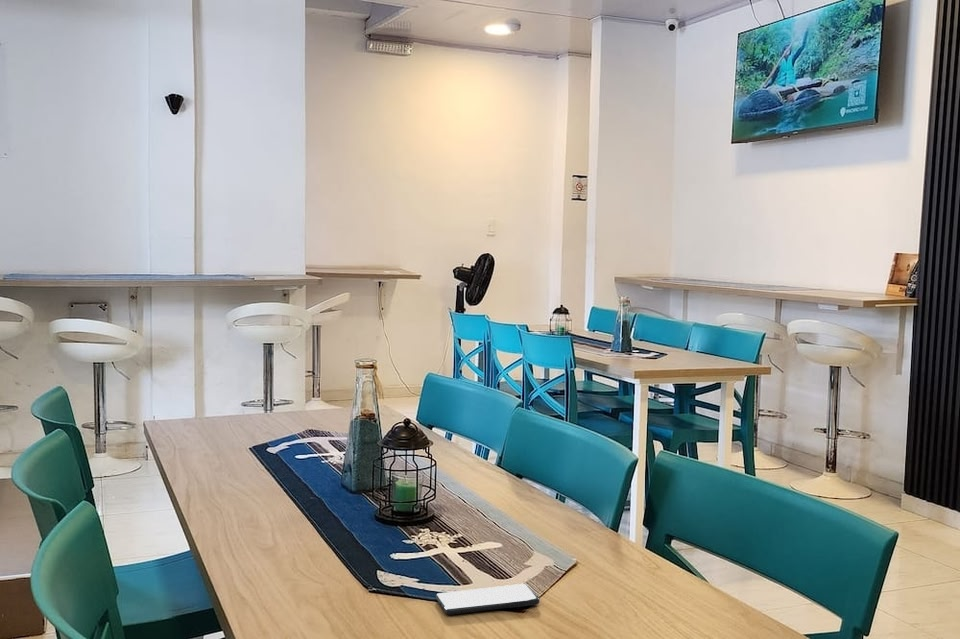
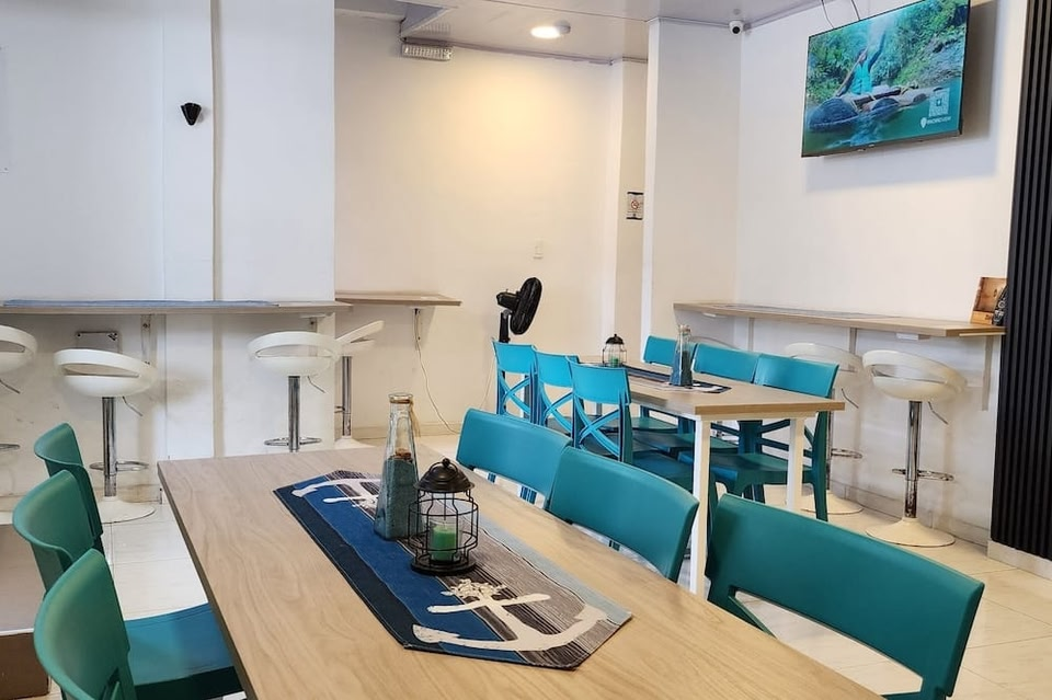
- smartphone (487, 598)
